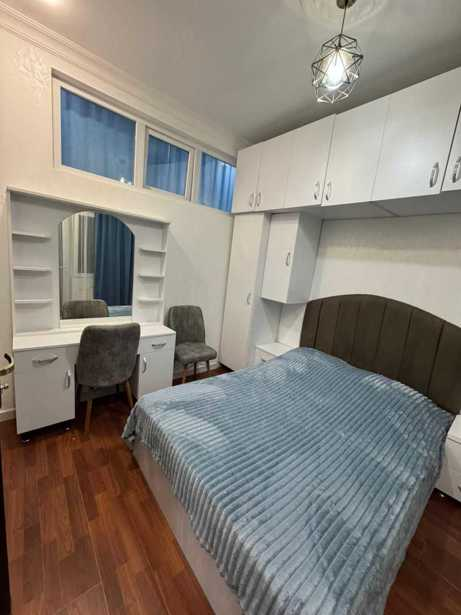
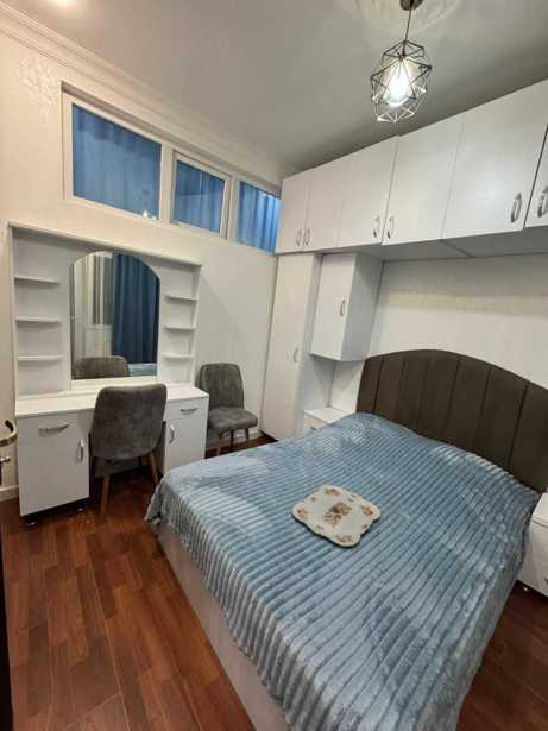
+ serving tray (336, 511)
